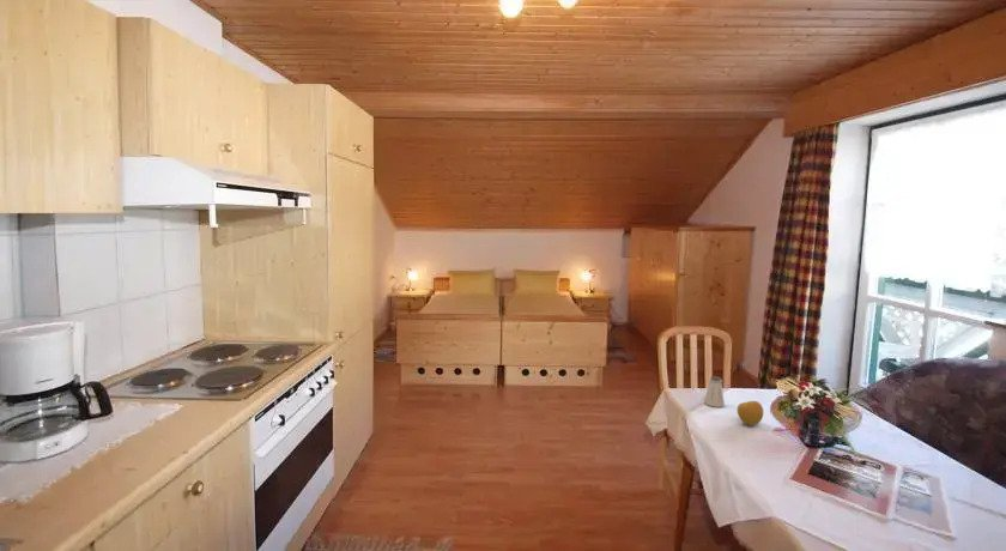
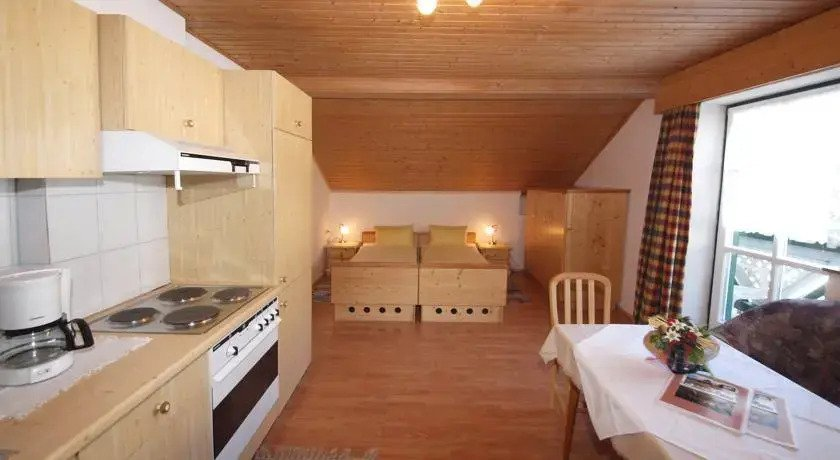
- apple (750, 412)
- saltshaker (715, 390)
